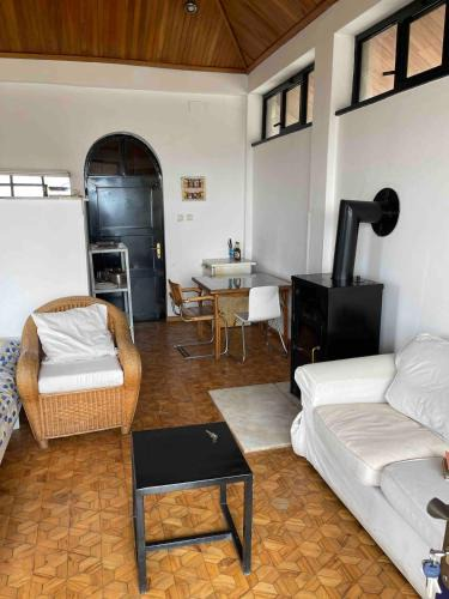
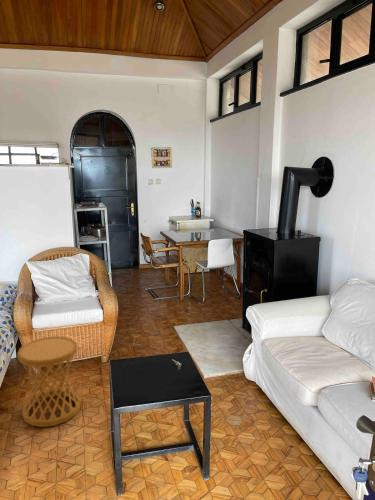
+ side table (50, 379)
